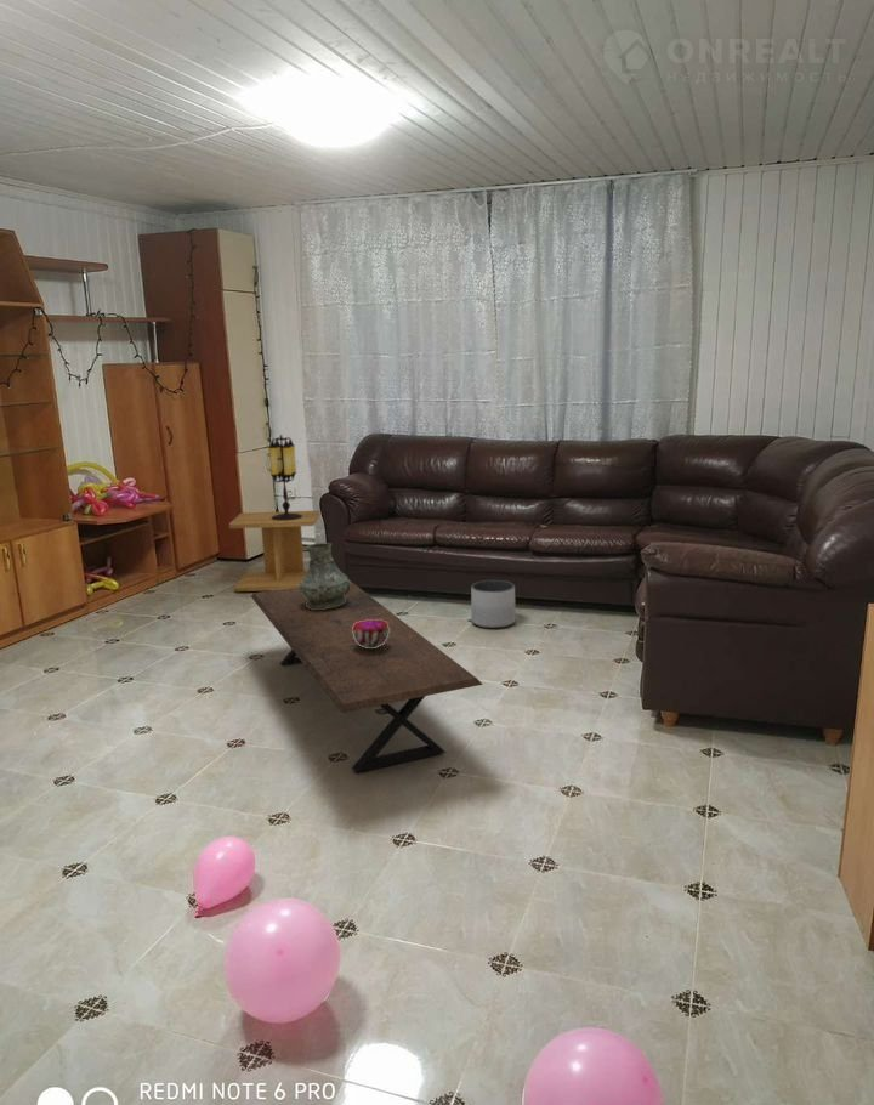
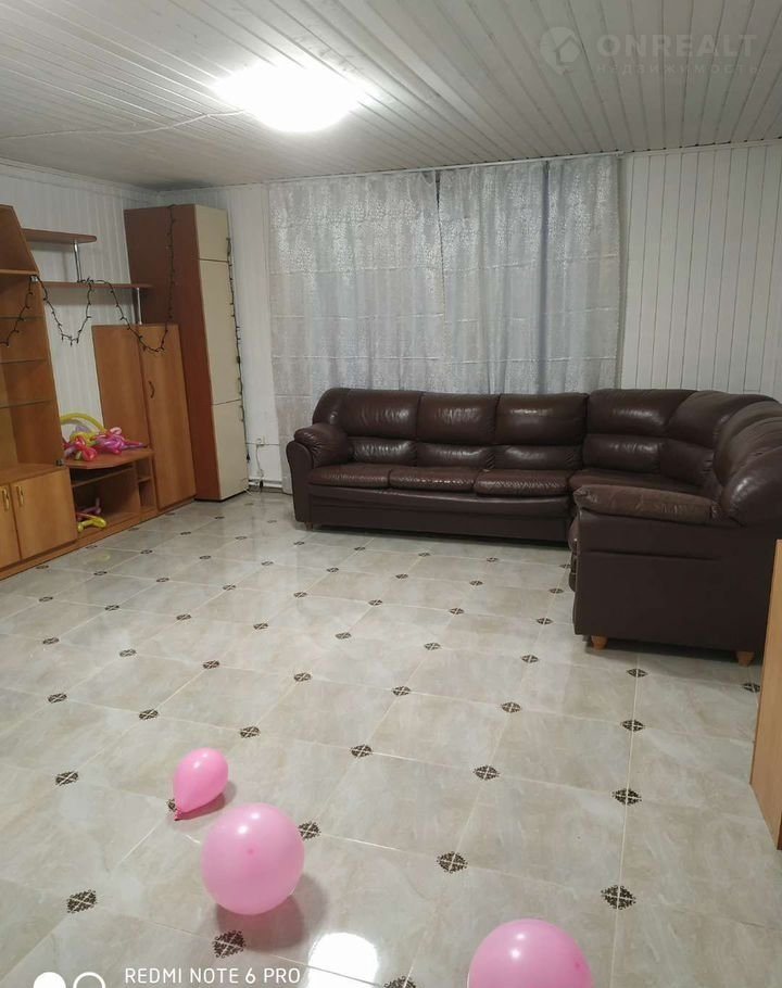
- planter (493, 604)
- side table (278, 550)
- decorative bowl (370, 635)
- table lamp (283, 475)
- vase (324, 574)
- coffee table (348, 667)
